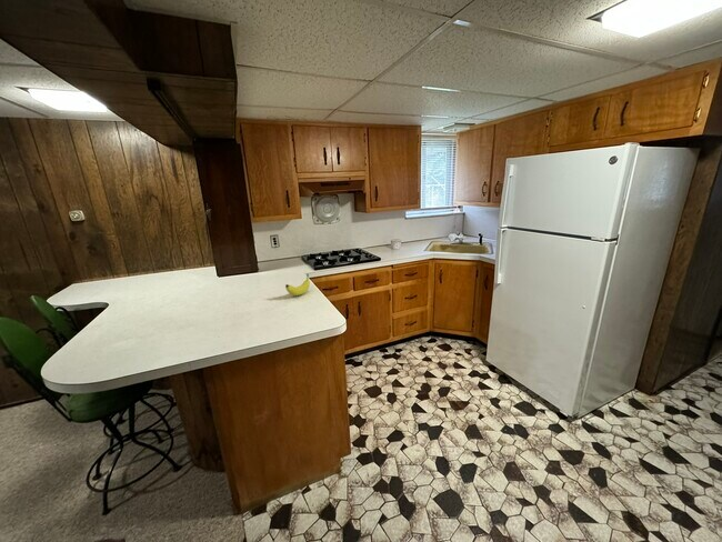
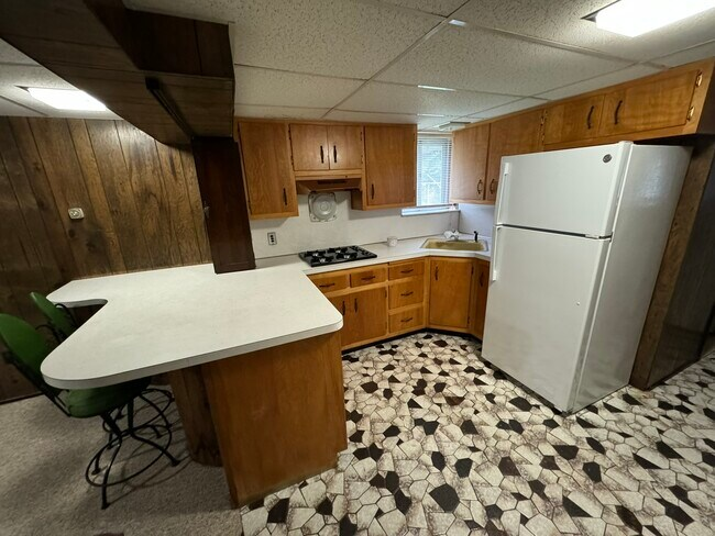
- fruit (299, 287)
